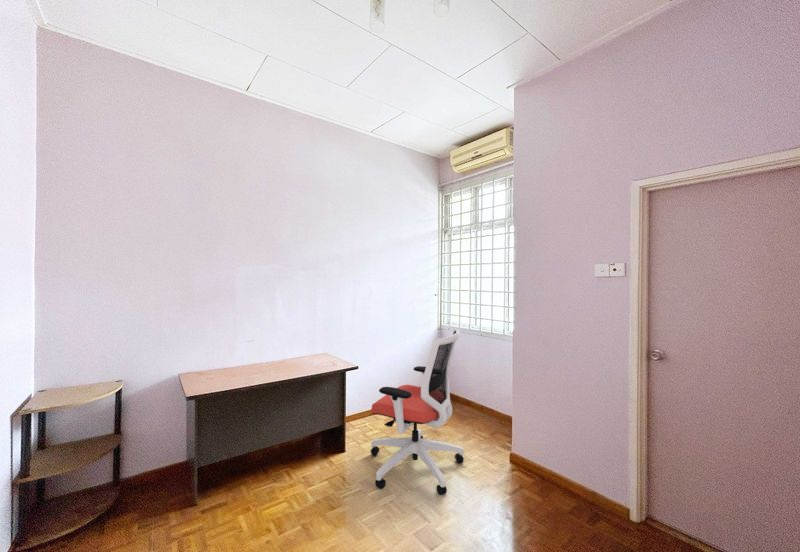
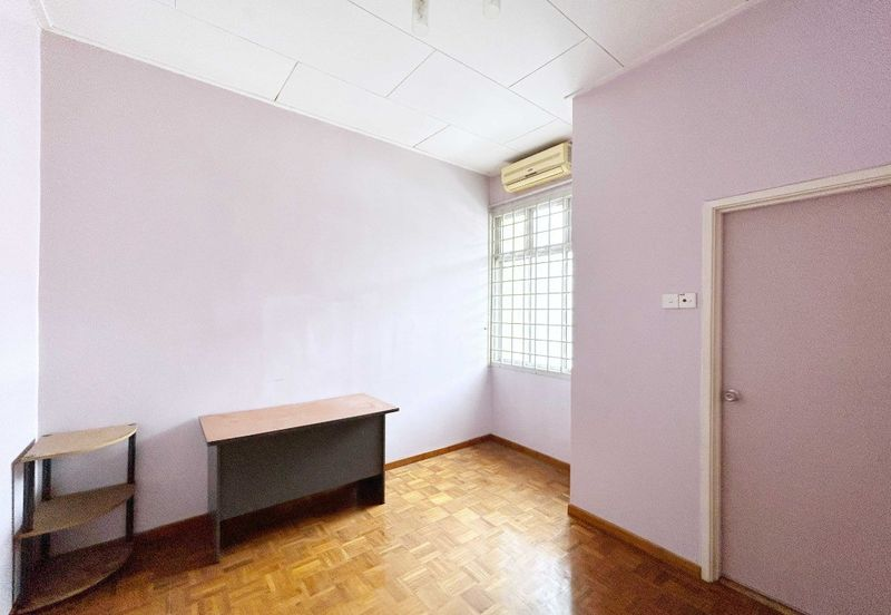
- office chair (411, 397)
